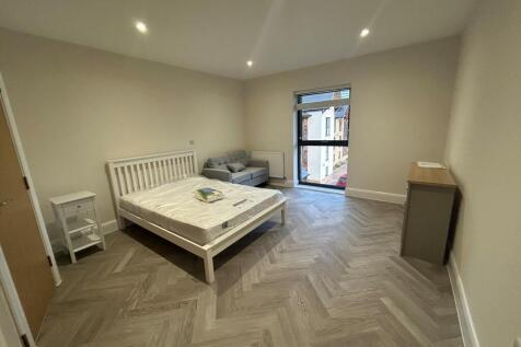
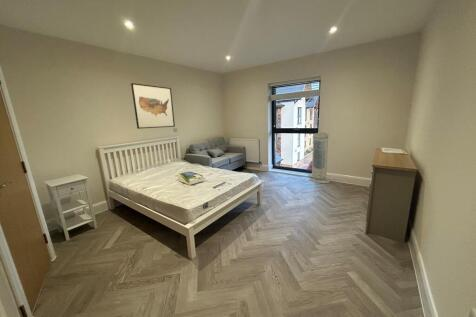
+ air purifier (319, 157)
+ wall art (155, 107)
